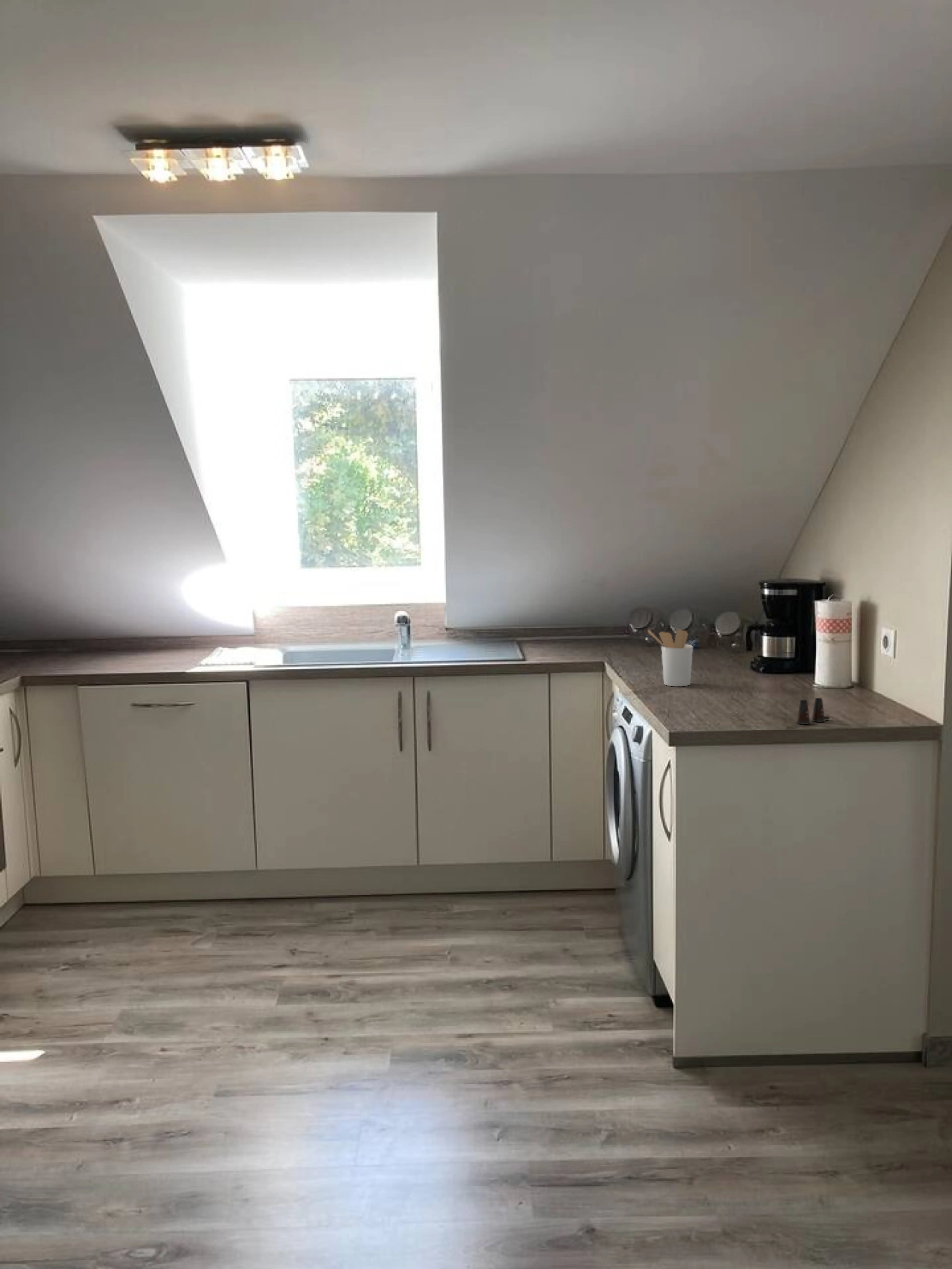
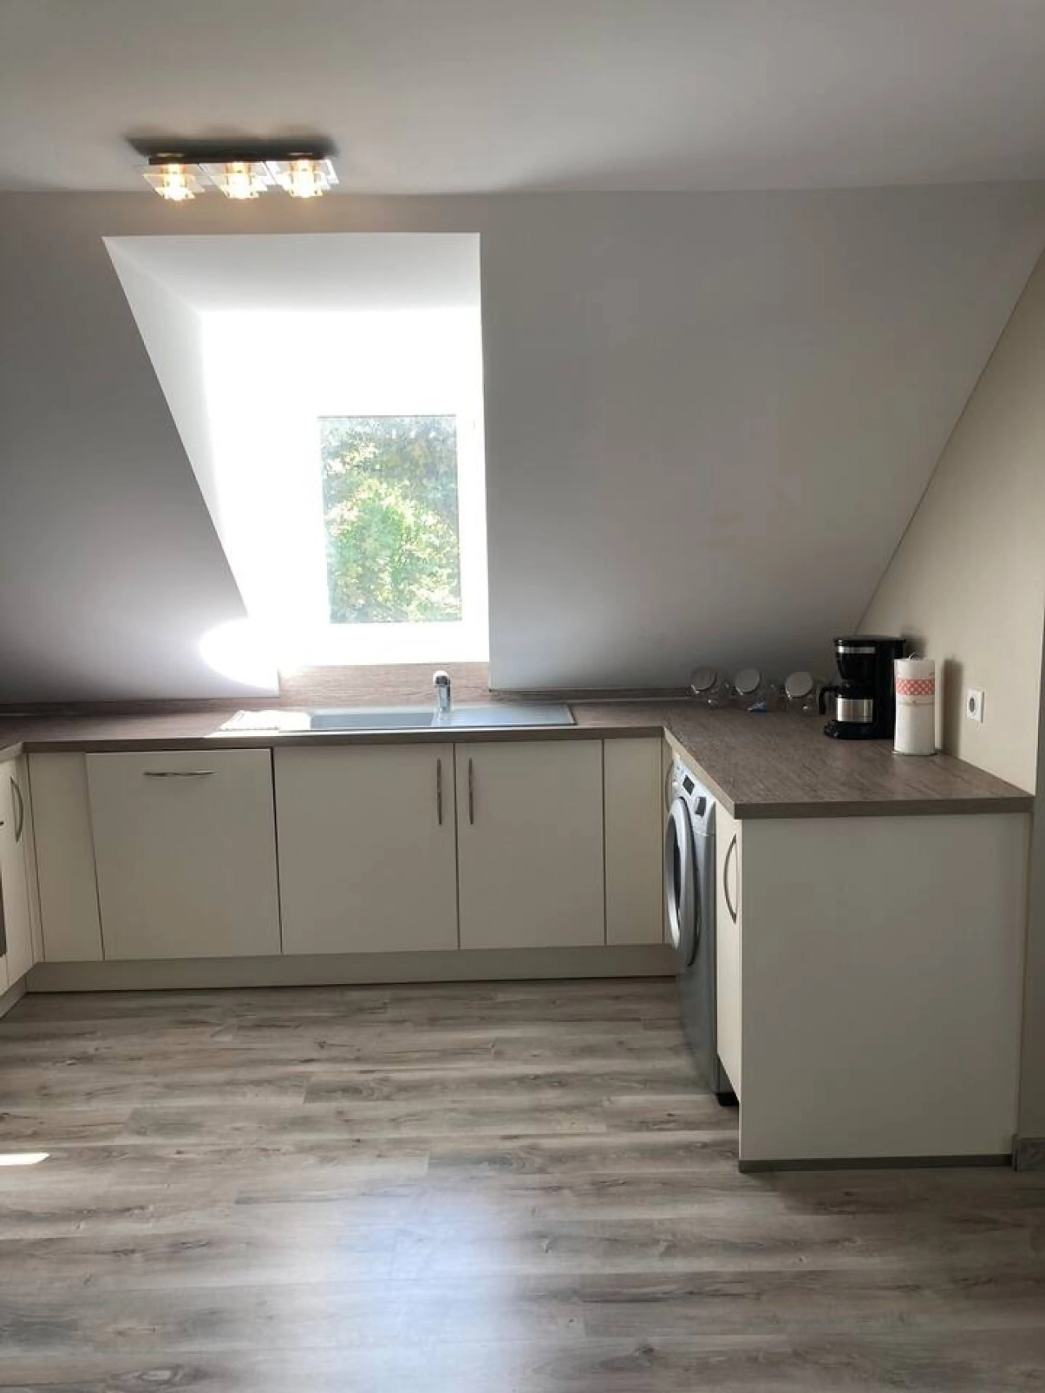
- utensil holder (669, 656)
- salt shaker (814, 710)
